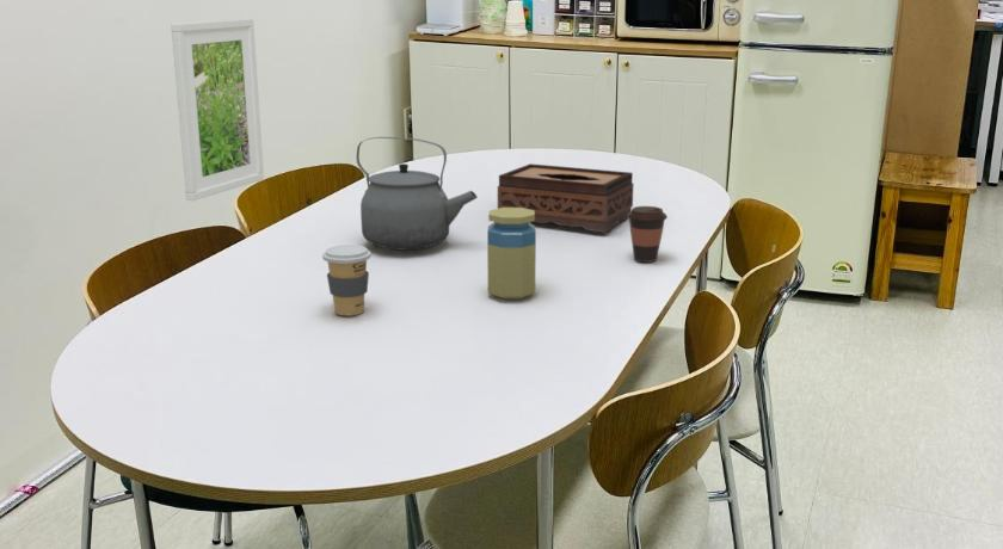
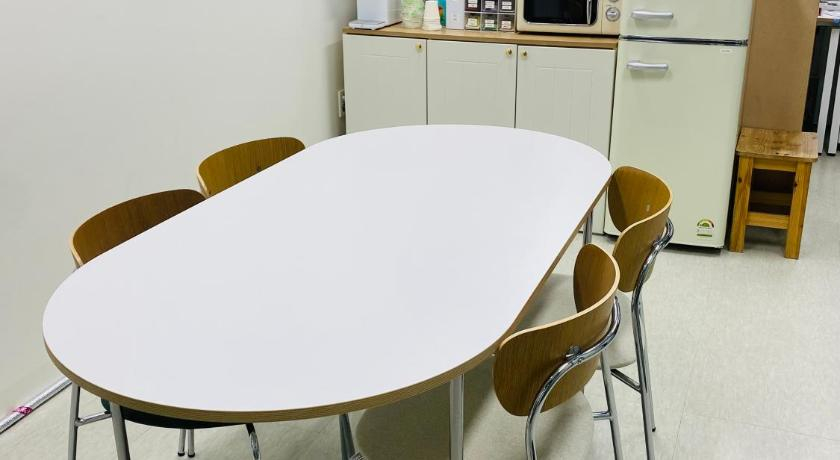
- tea kettle (417, 192)
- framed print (220, 106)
- tissue box (565, 196)
- coffee cup (347, 280)
- jar (511, 253)
- coffee cup (646, 234)
